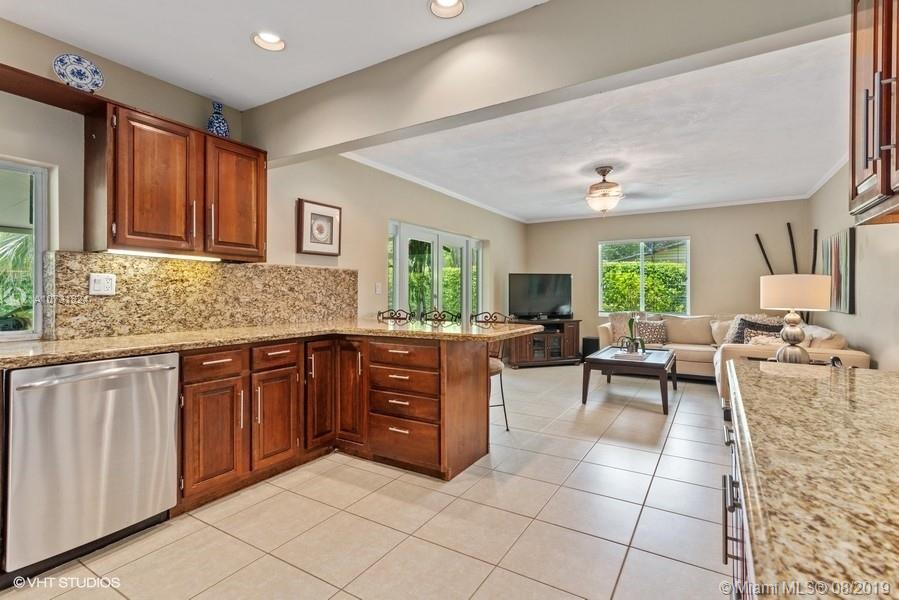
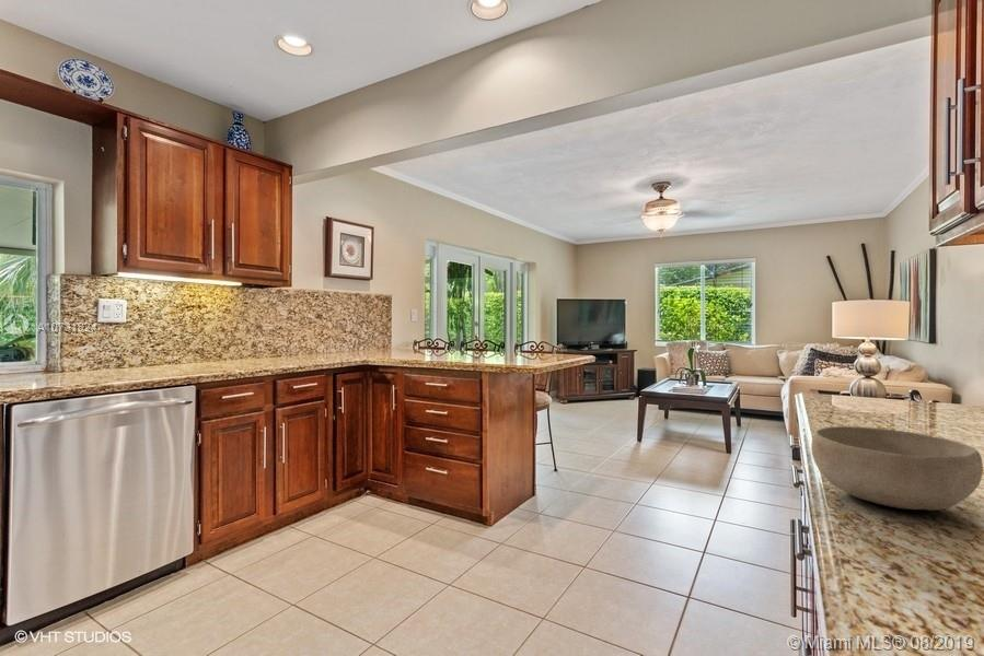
+ bowl (889, 469)
